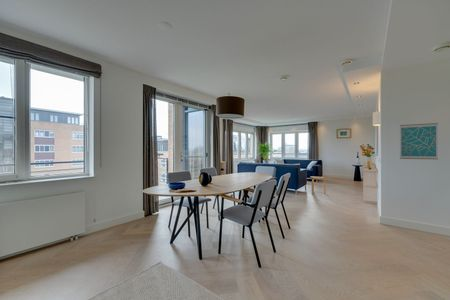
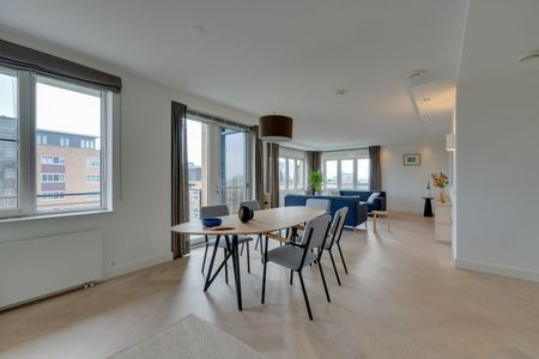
- wall art (418, 141)
